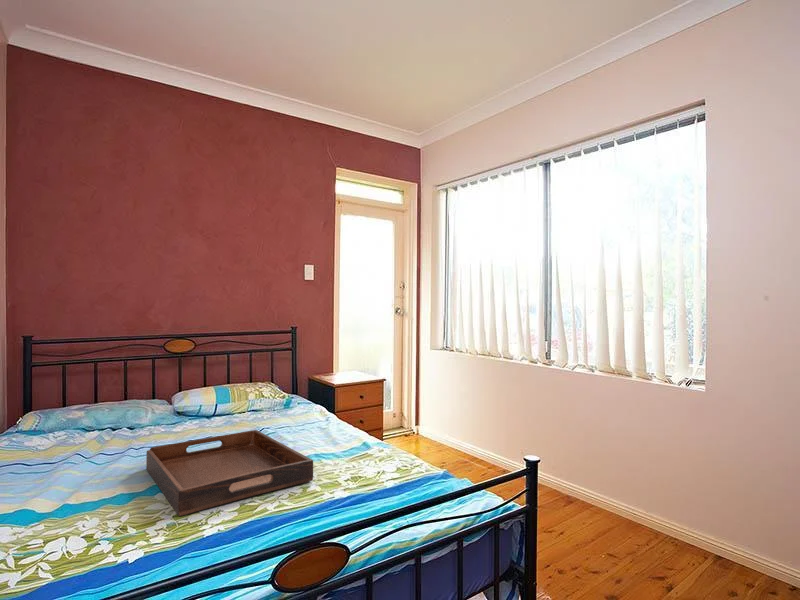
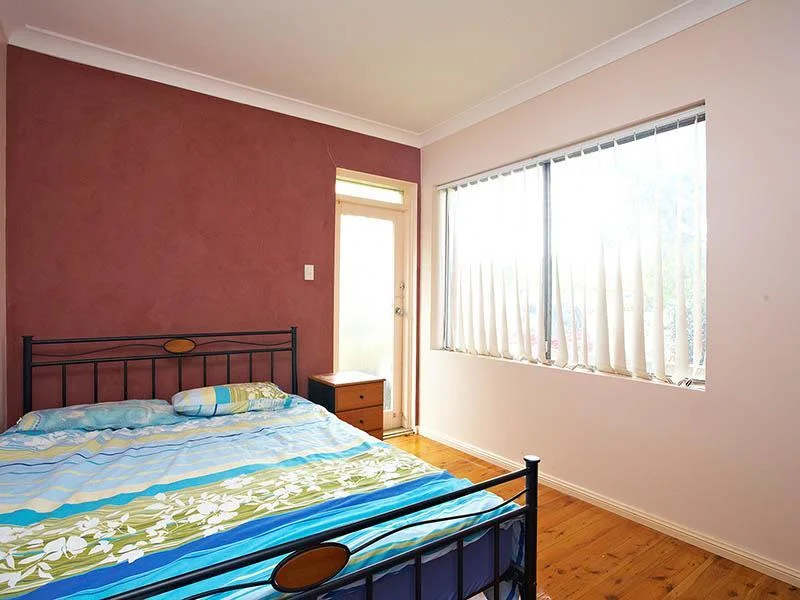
- serving tray (225, 463)
